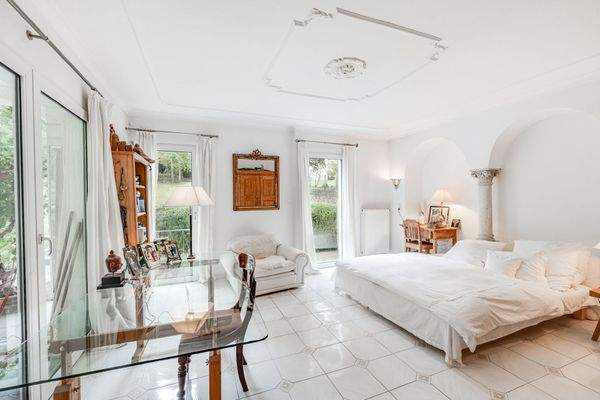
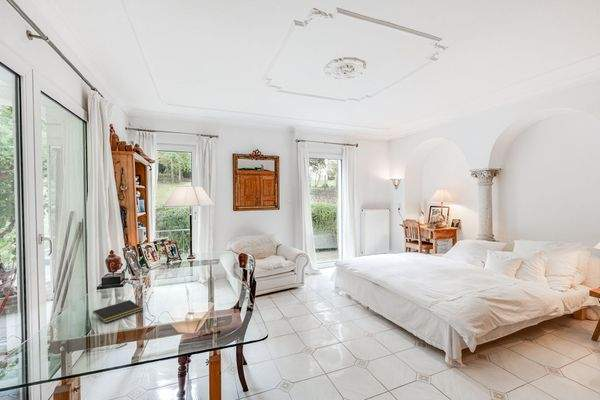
+ notepad (118, 310)
